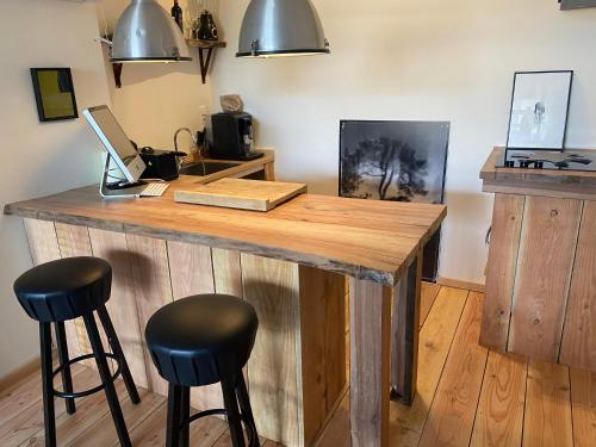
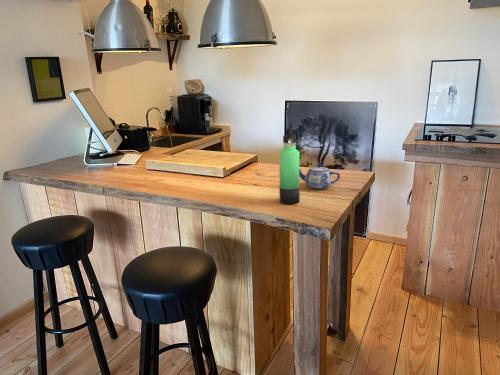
+ teapot (316, 175)
+ thermos bottle (289, 165)
